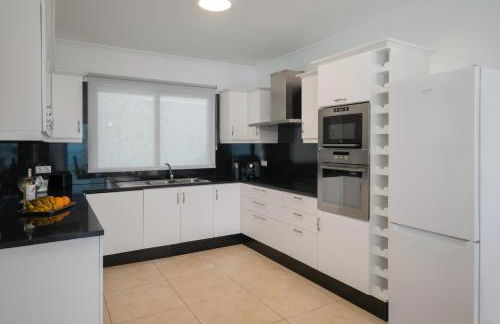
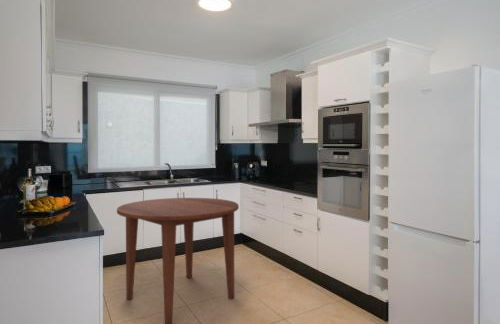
+ dining table (185, 251)
